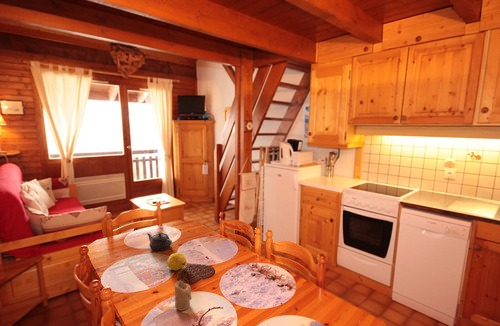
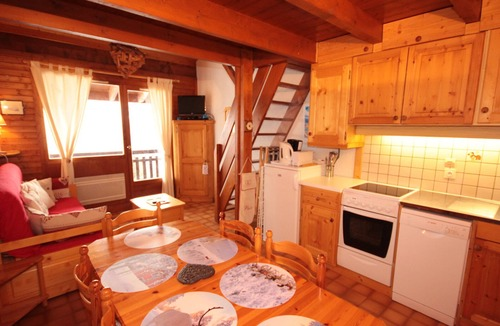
- candle (183, 294)
- fruit (177, 261)
- teapot (159, 240)
